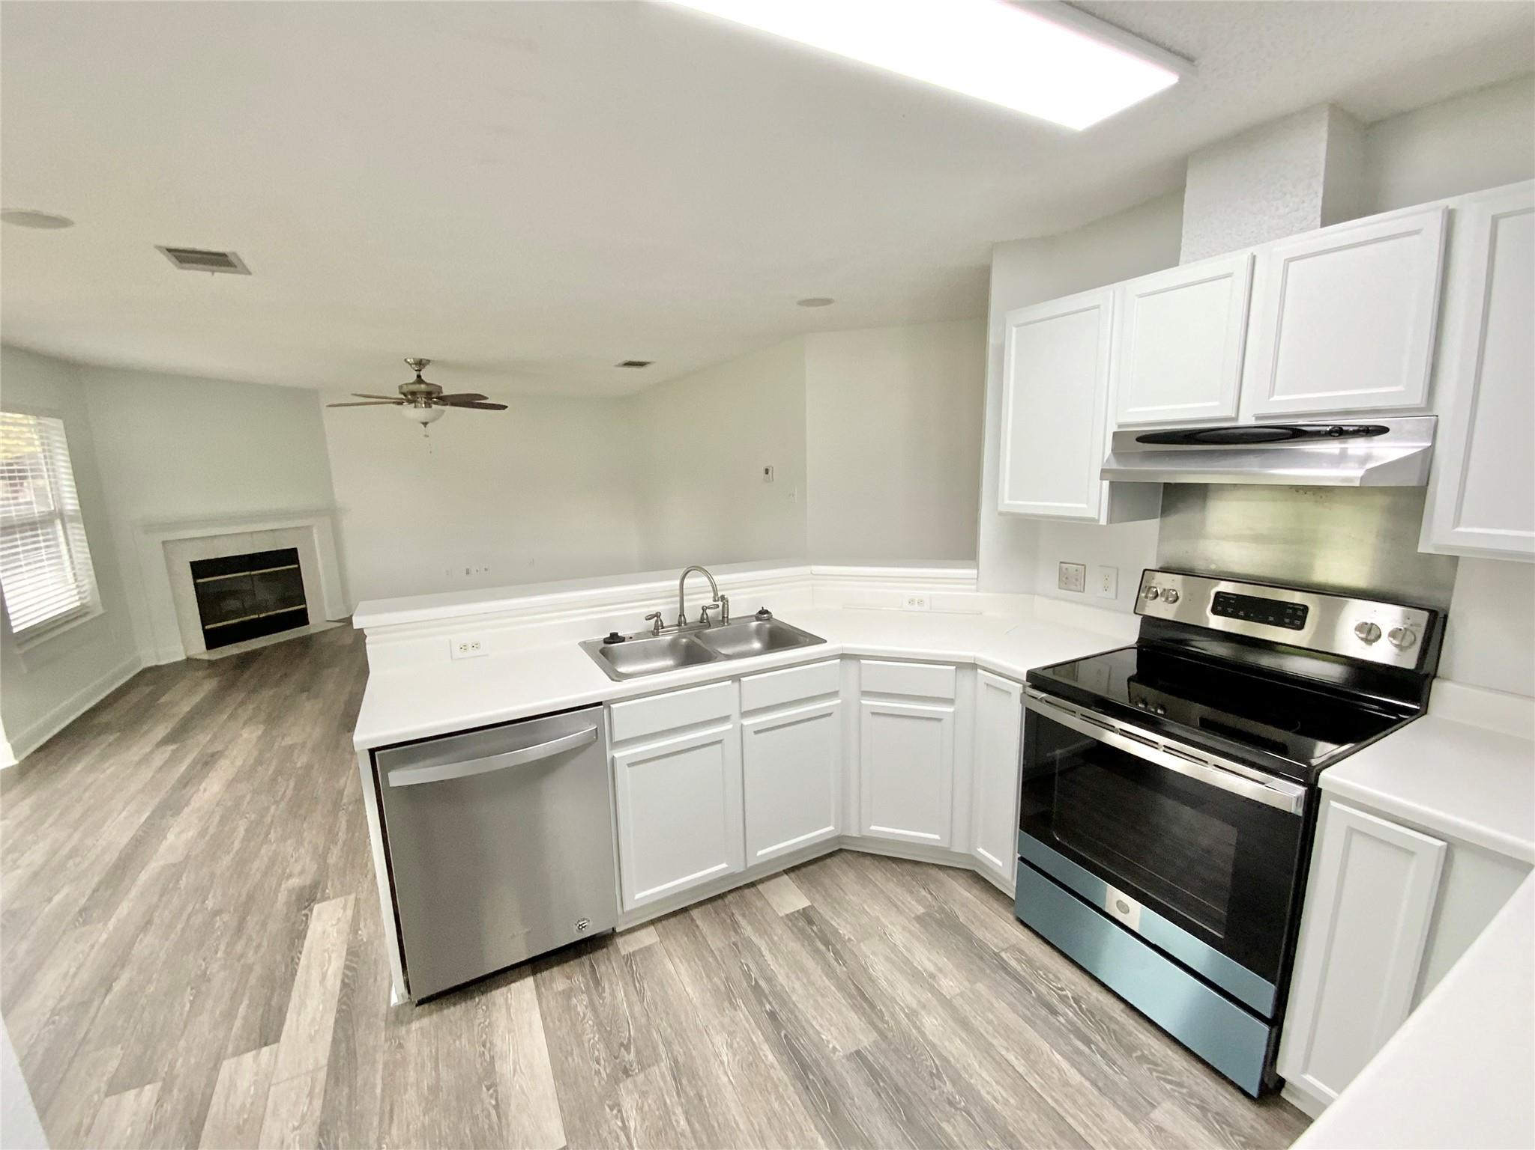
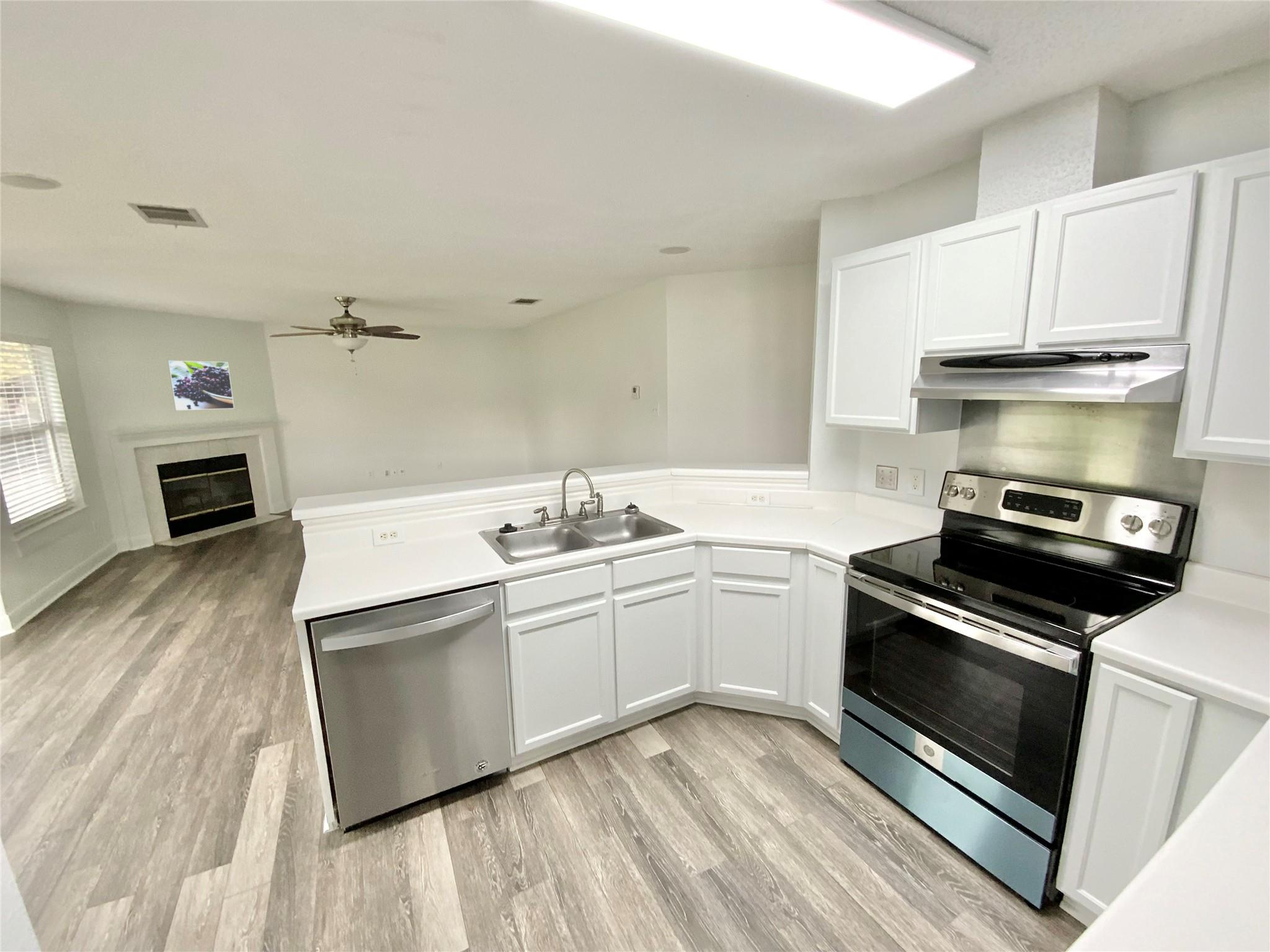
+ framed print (202, 386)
